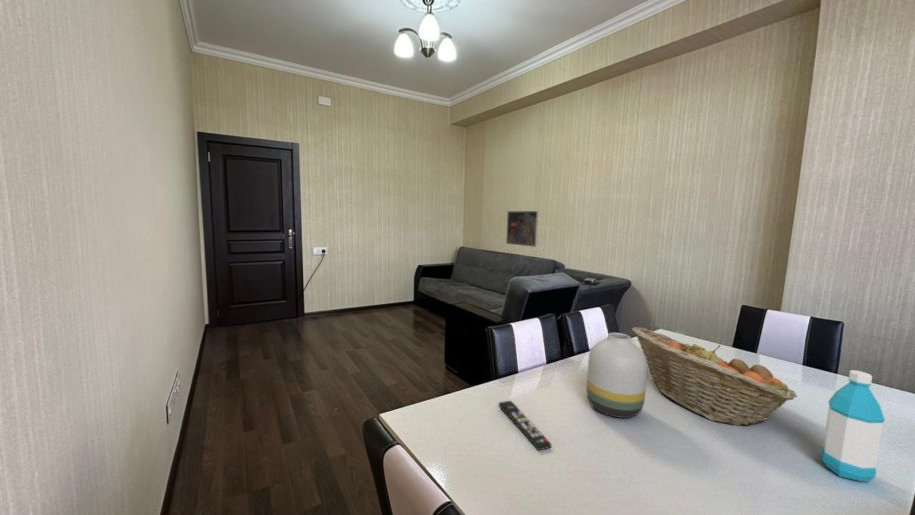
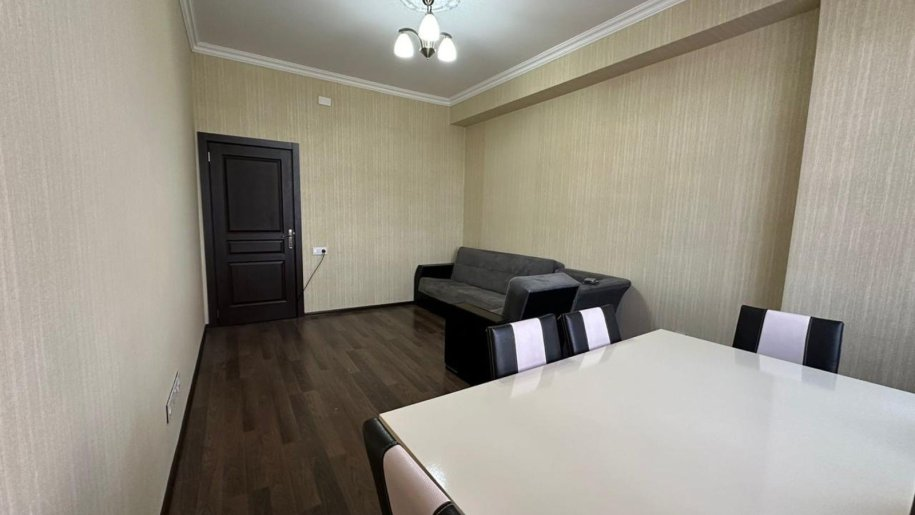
- fruit basket (701, 368)
- vase (616, 372)
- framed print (521, 228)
- remote control (522, 422)
- water bottle (853, 423)
